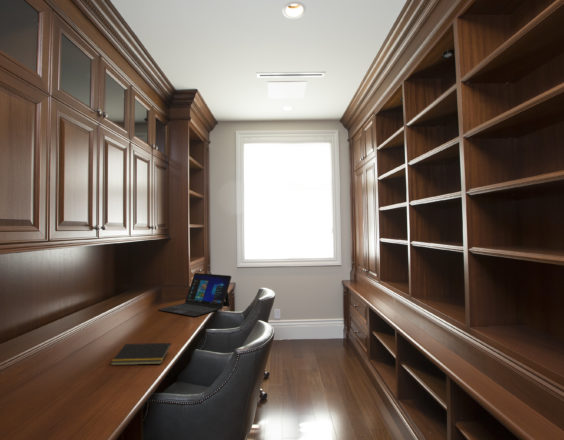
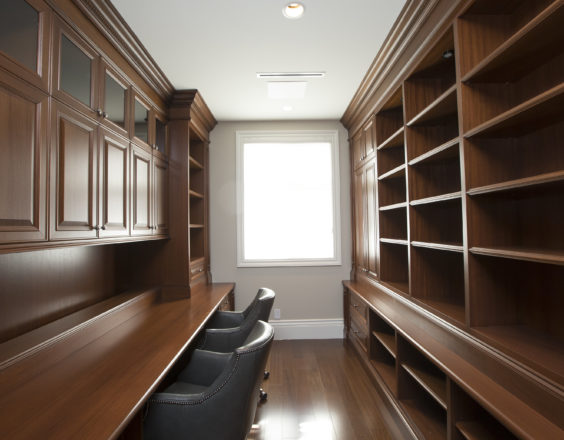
- laptop (195, 292)
- notepad (142, 353)
